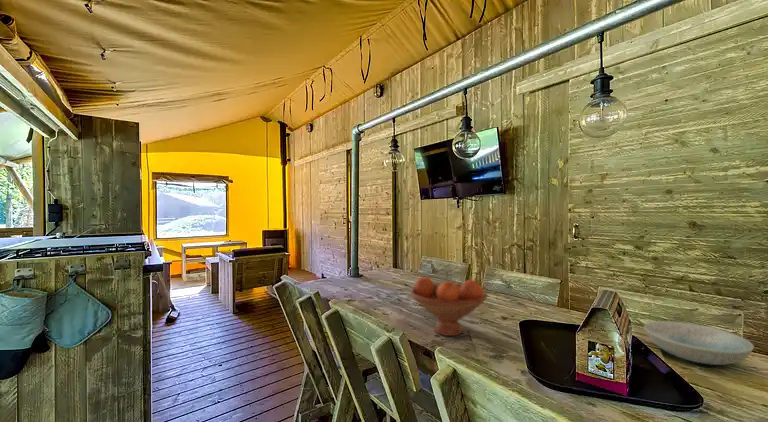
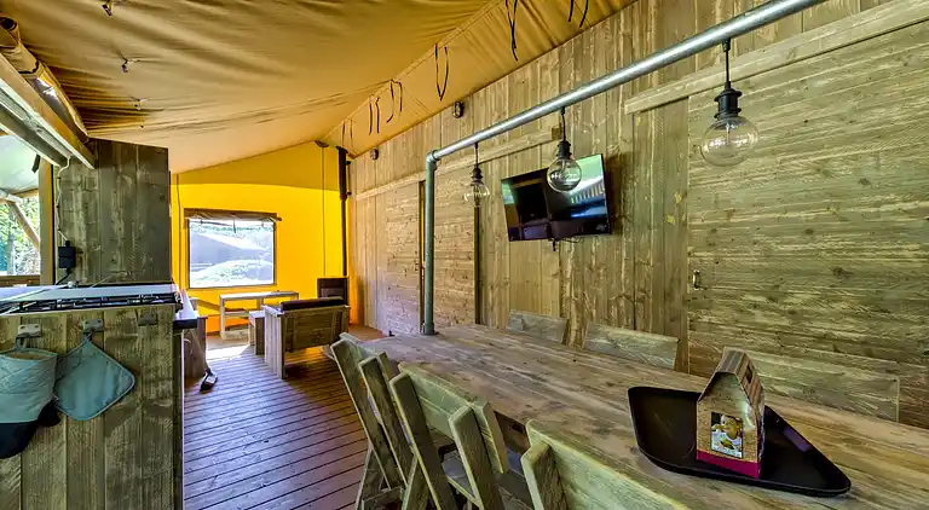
- fruit bowl (448, 303)
- dish (694, 345)
